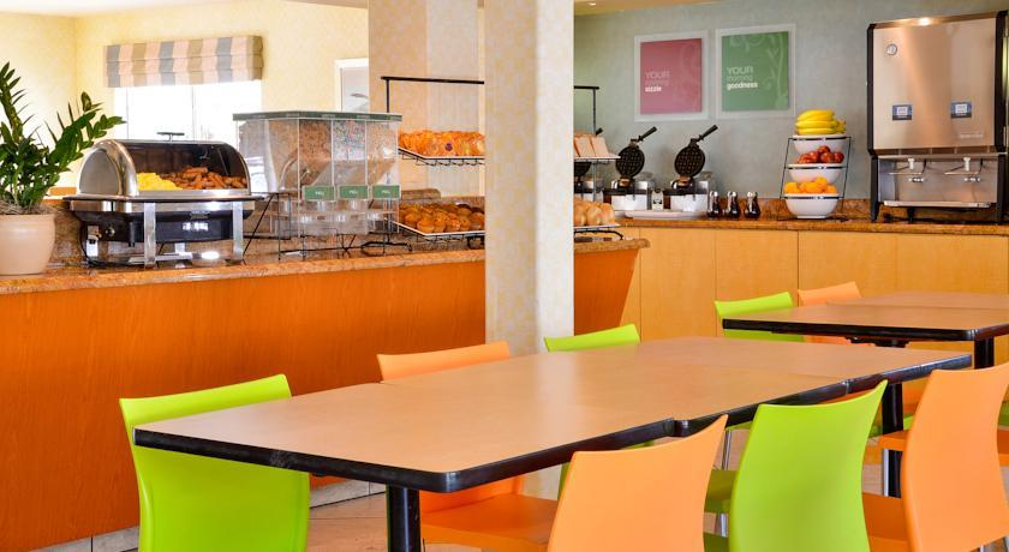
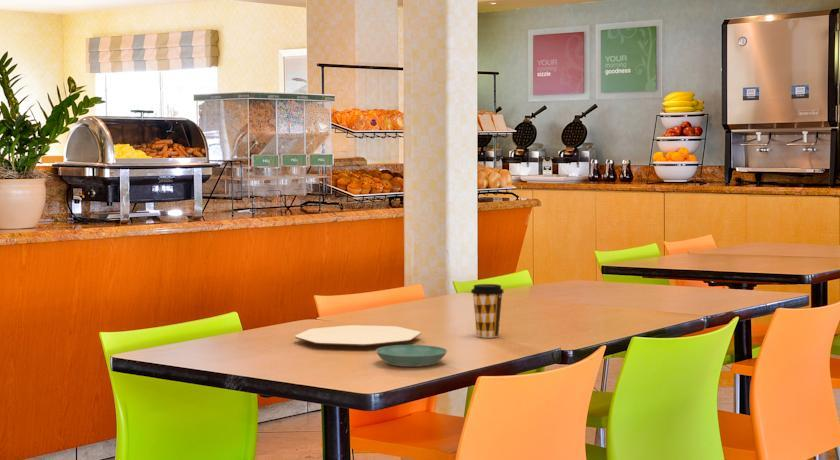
+ coffee cup (487, 310)
+ saucer (411, 356)
+ plate (358, 337)
